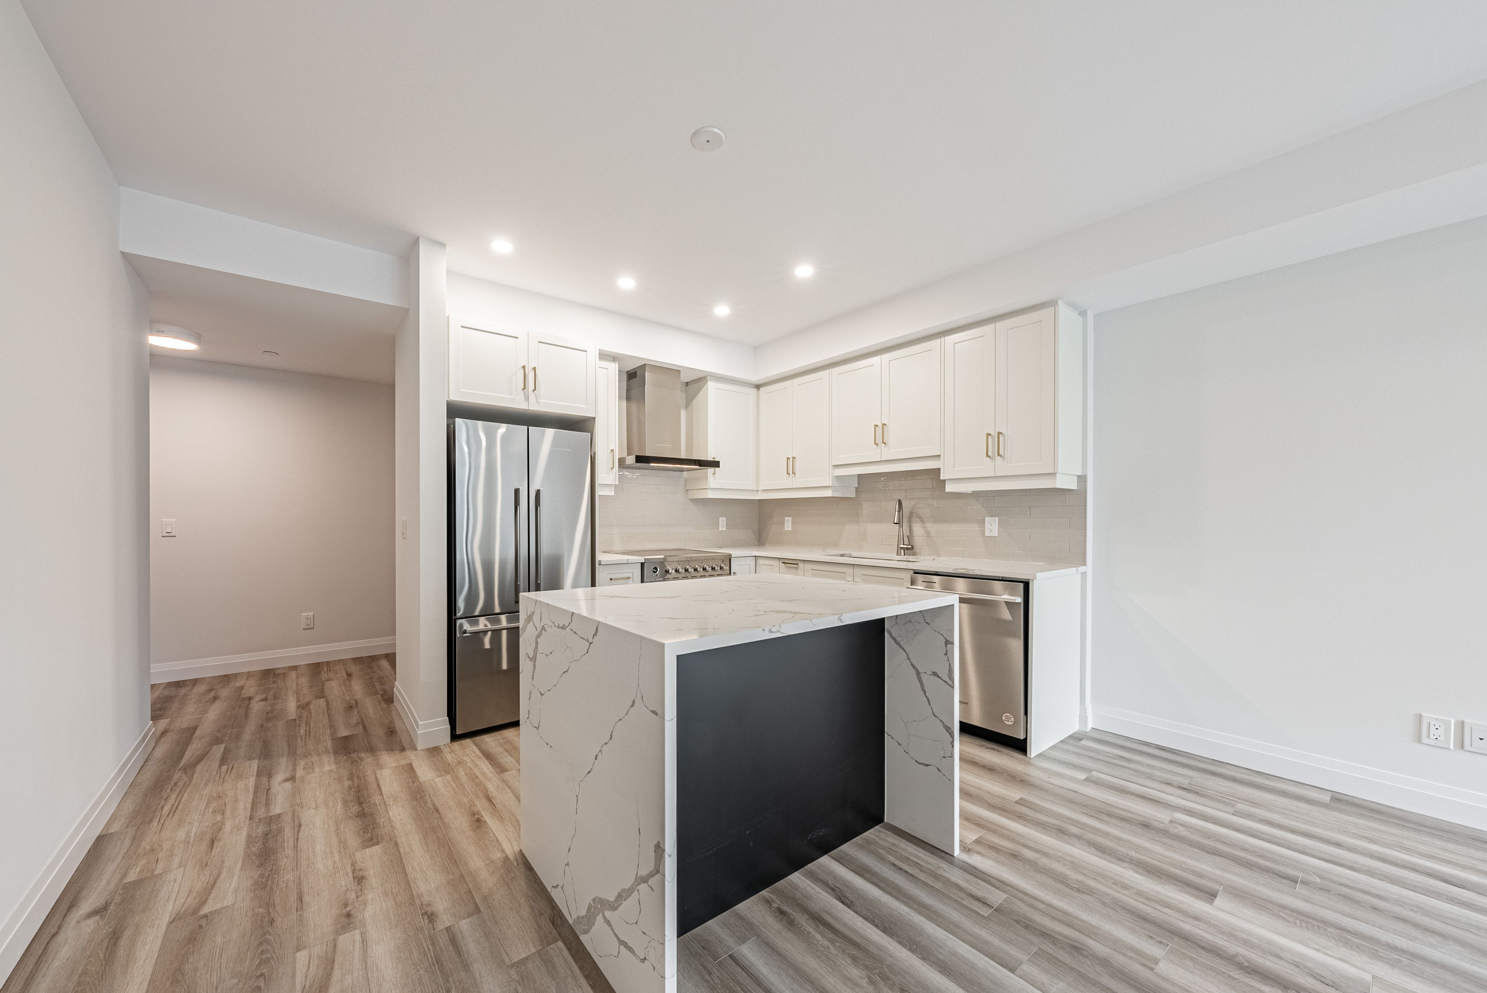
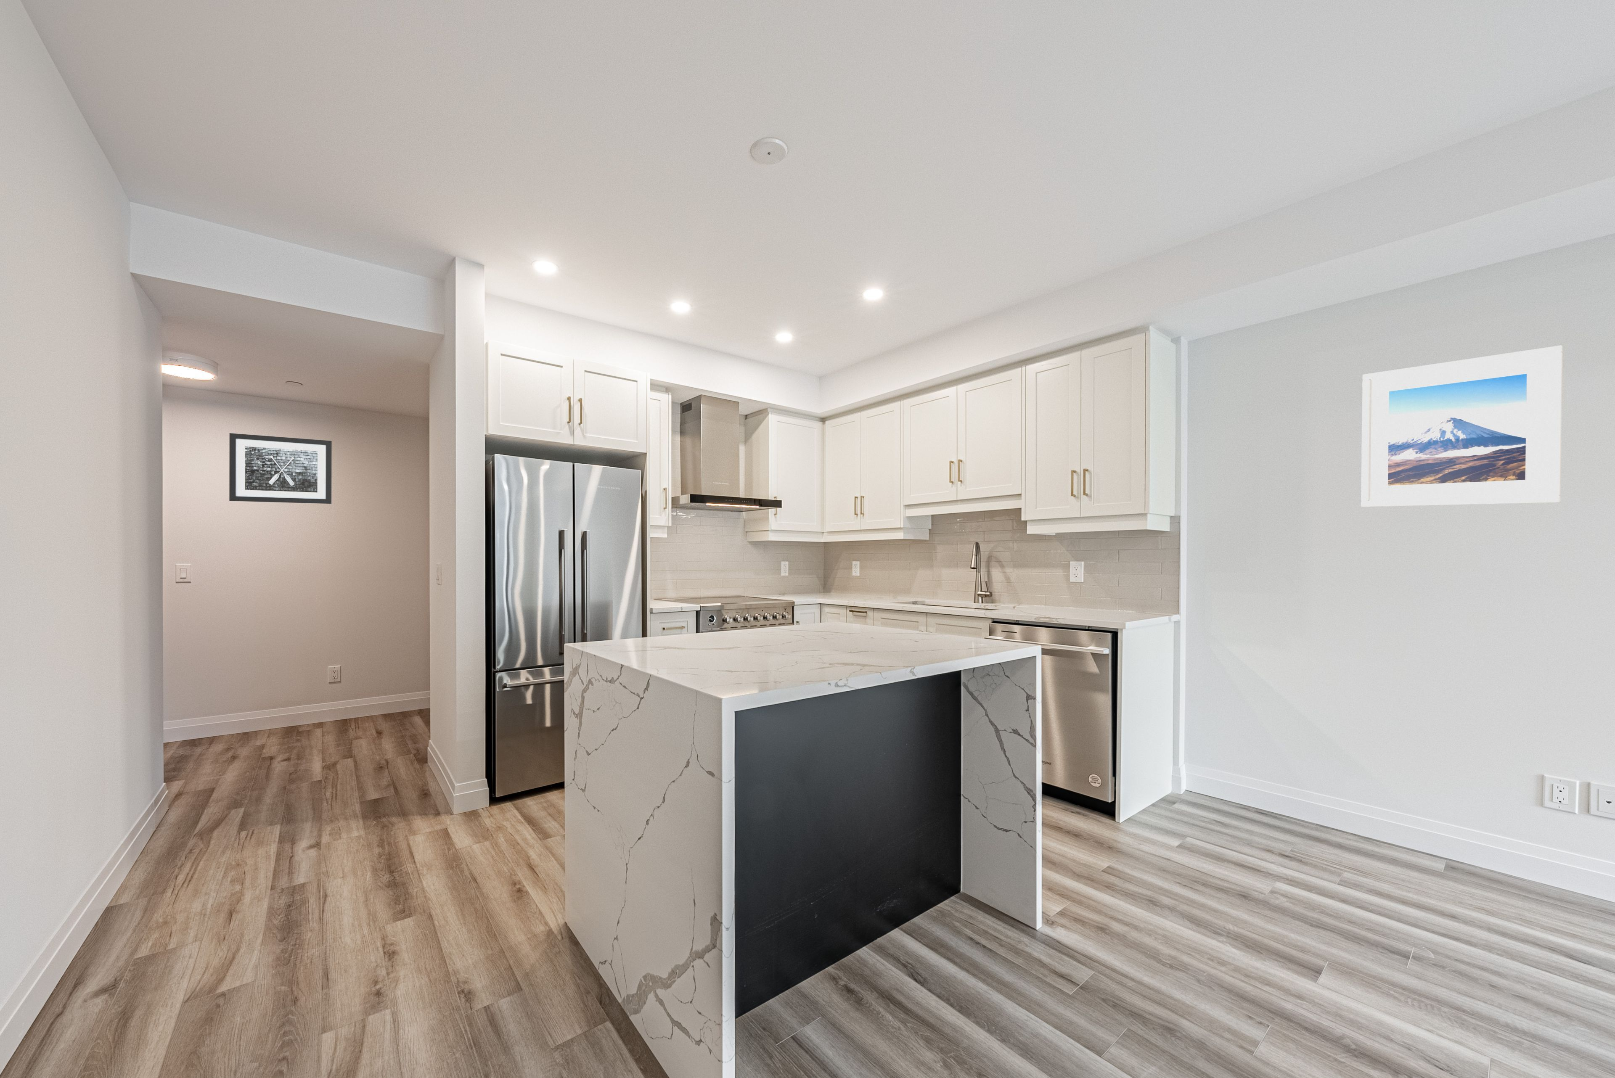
+ wall art (283, 469)
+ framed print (1453, 433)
